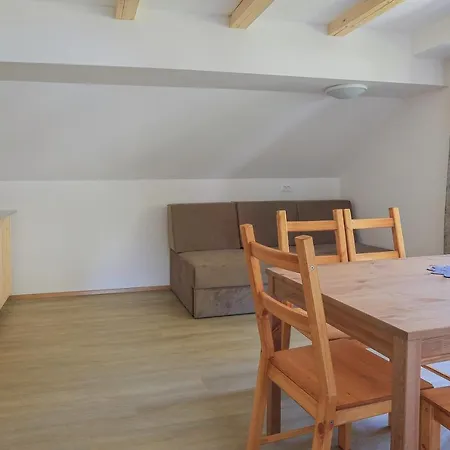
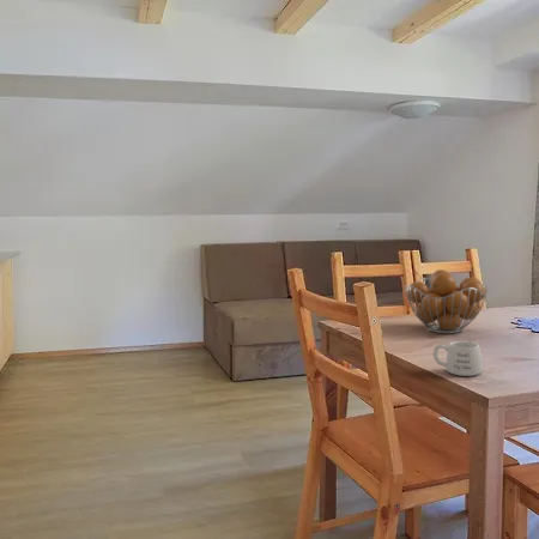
+ mug (456, 357)
+ fruit basket (444, 301)
